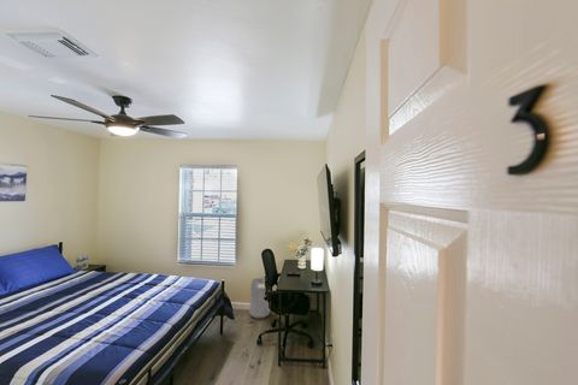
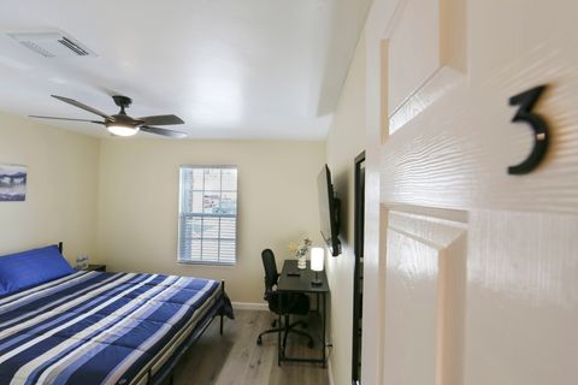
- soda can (259, 297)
